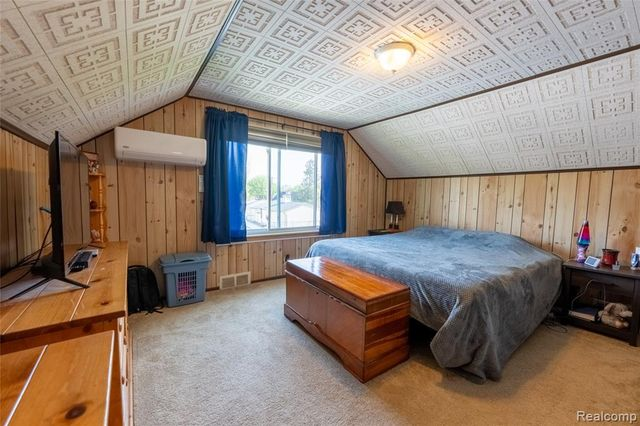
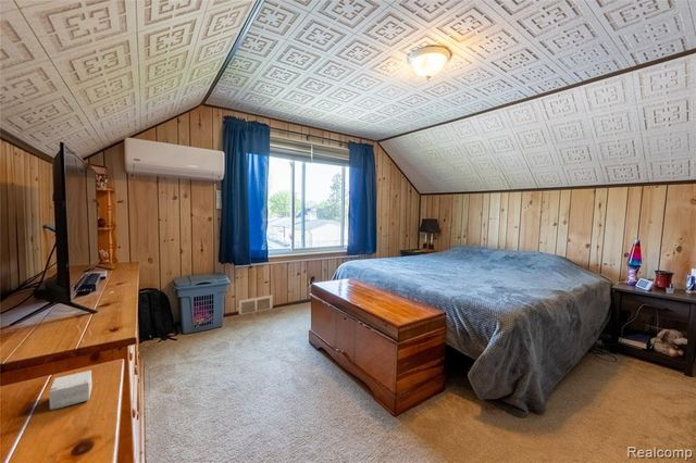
+ small box (72, 388)
